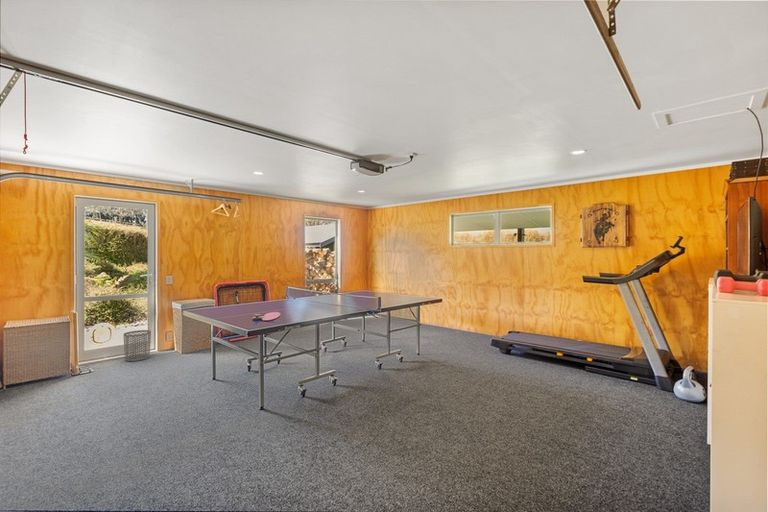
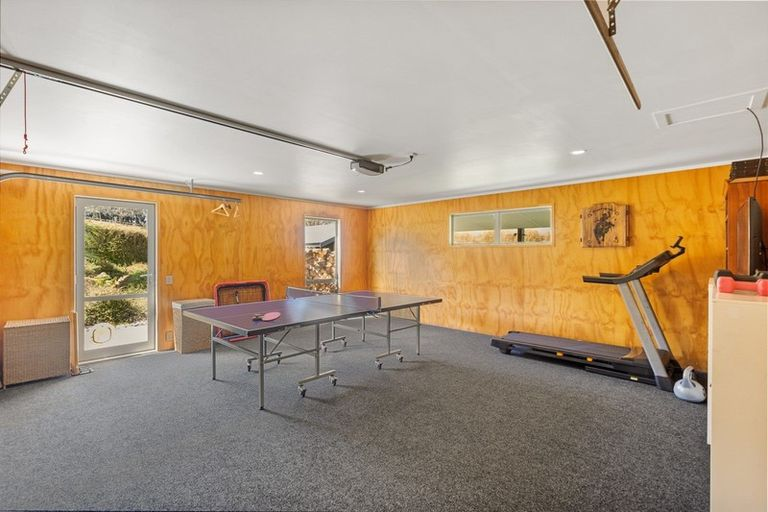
- waste bin (137, 345)
